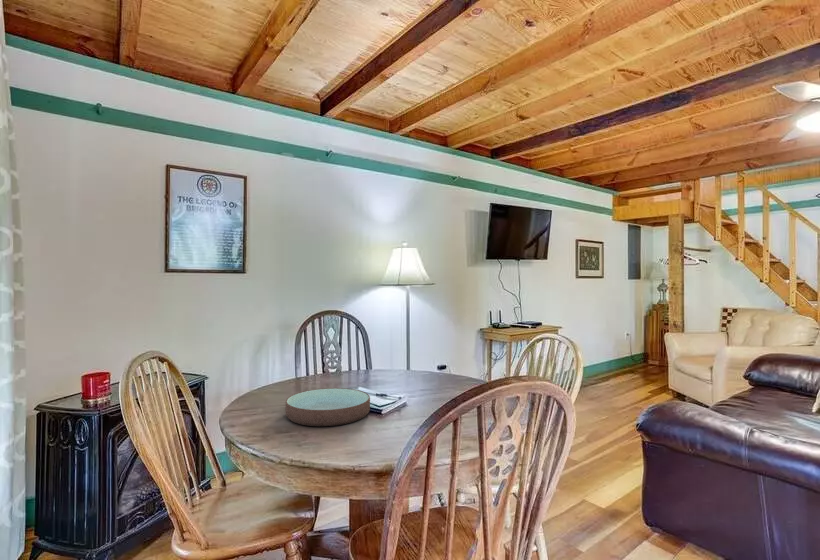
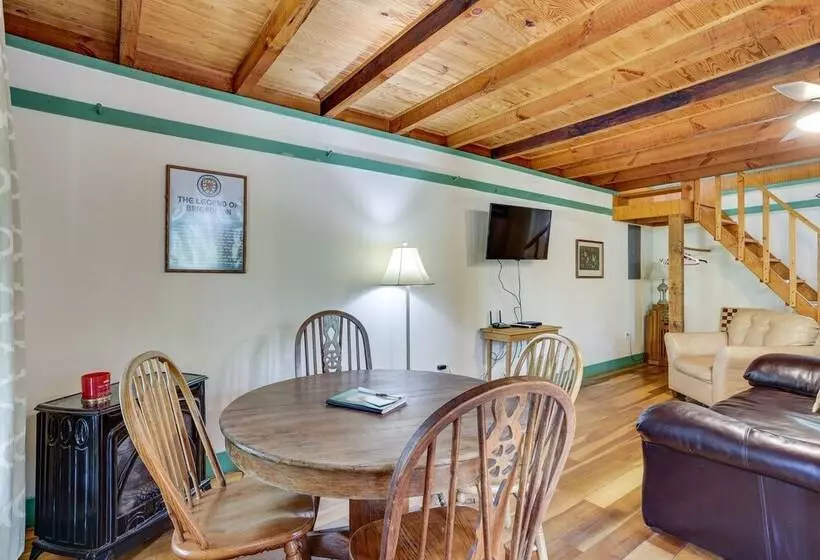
- bowl (328, 405)
